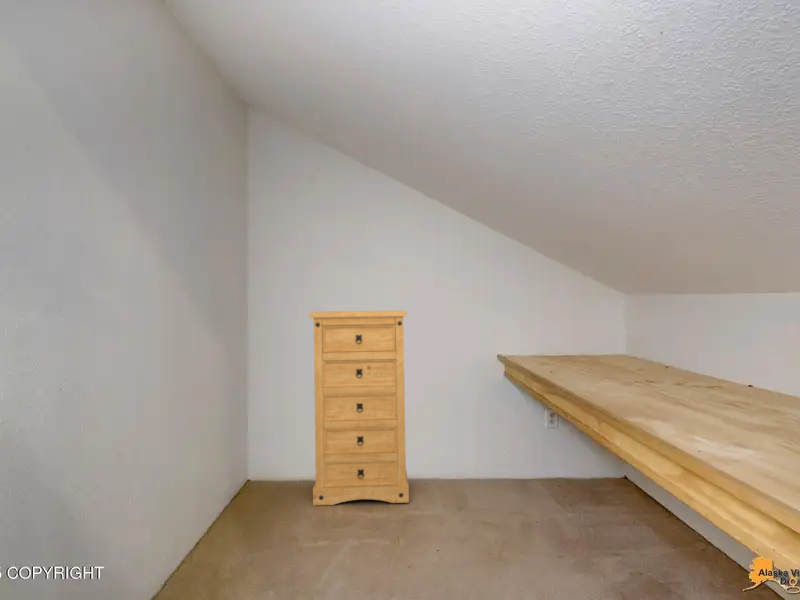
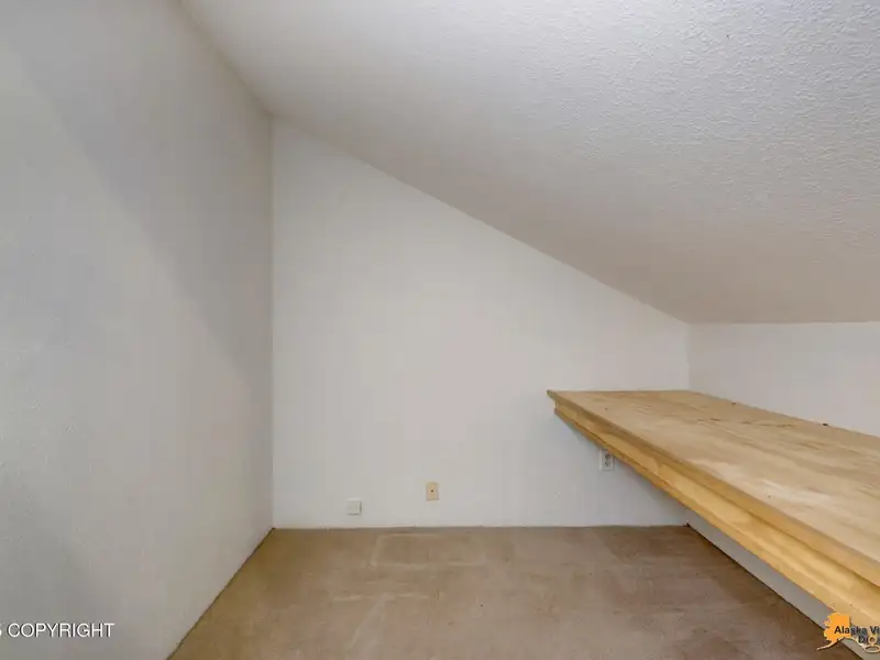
- dresser (361, 400)
